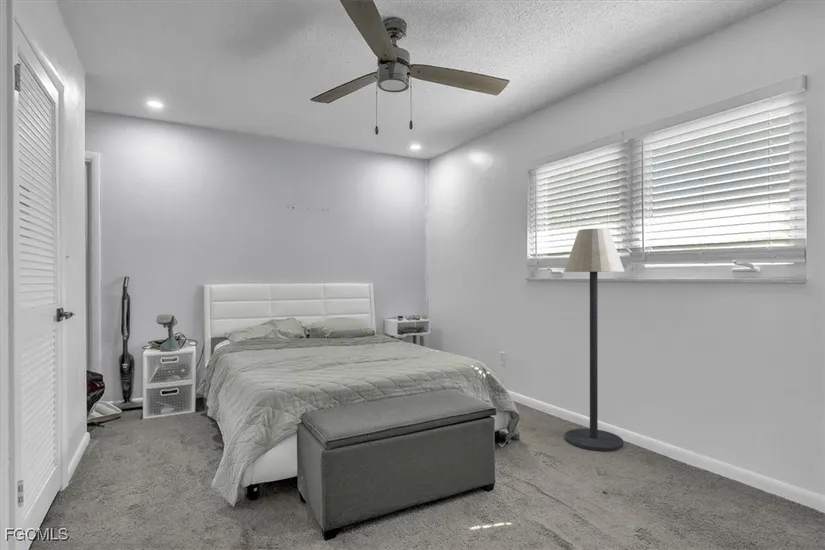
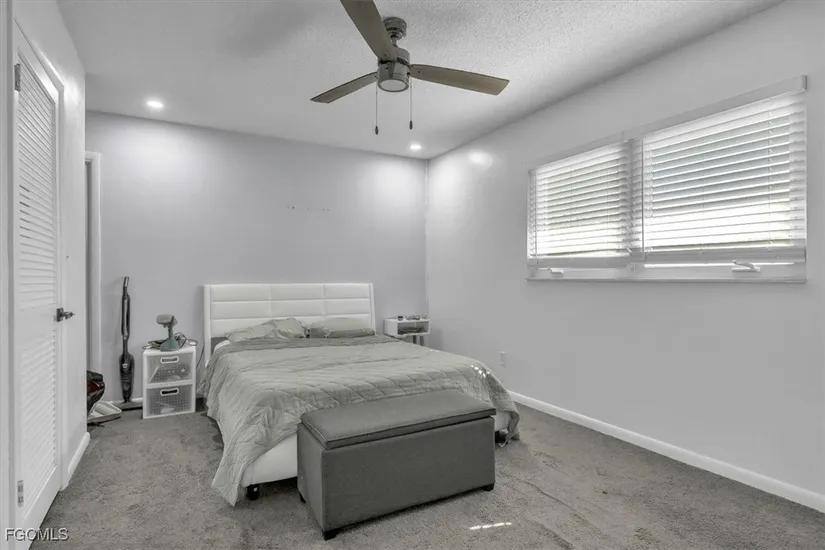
- floor lamp (593, 335)
